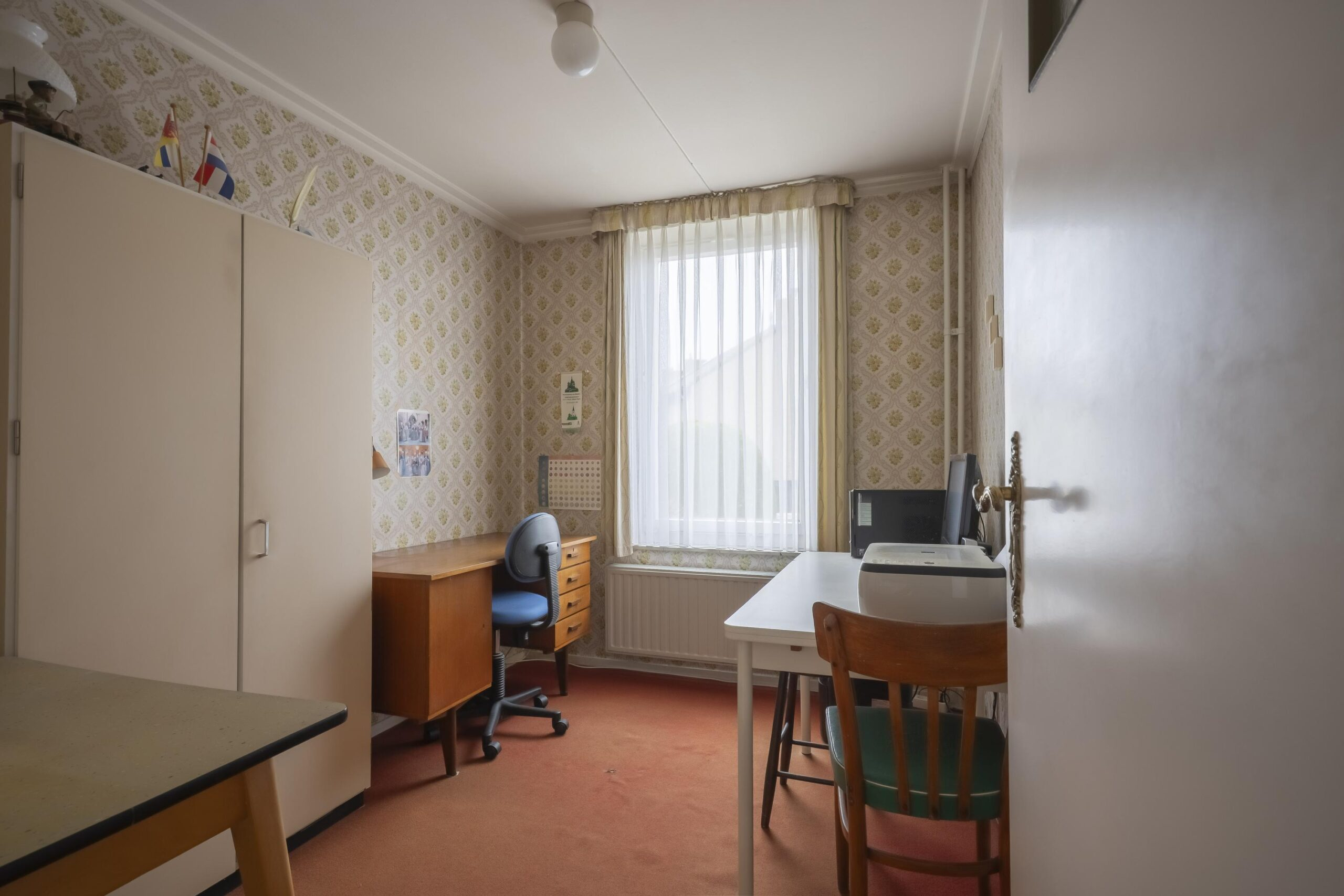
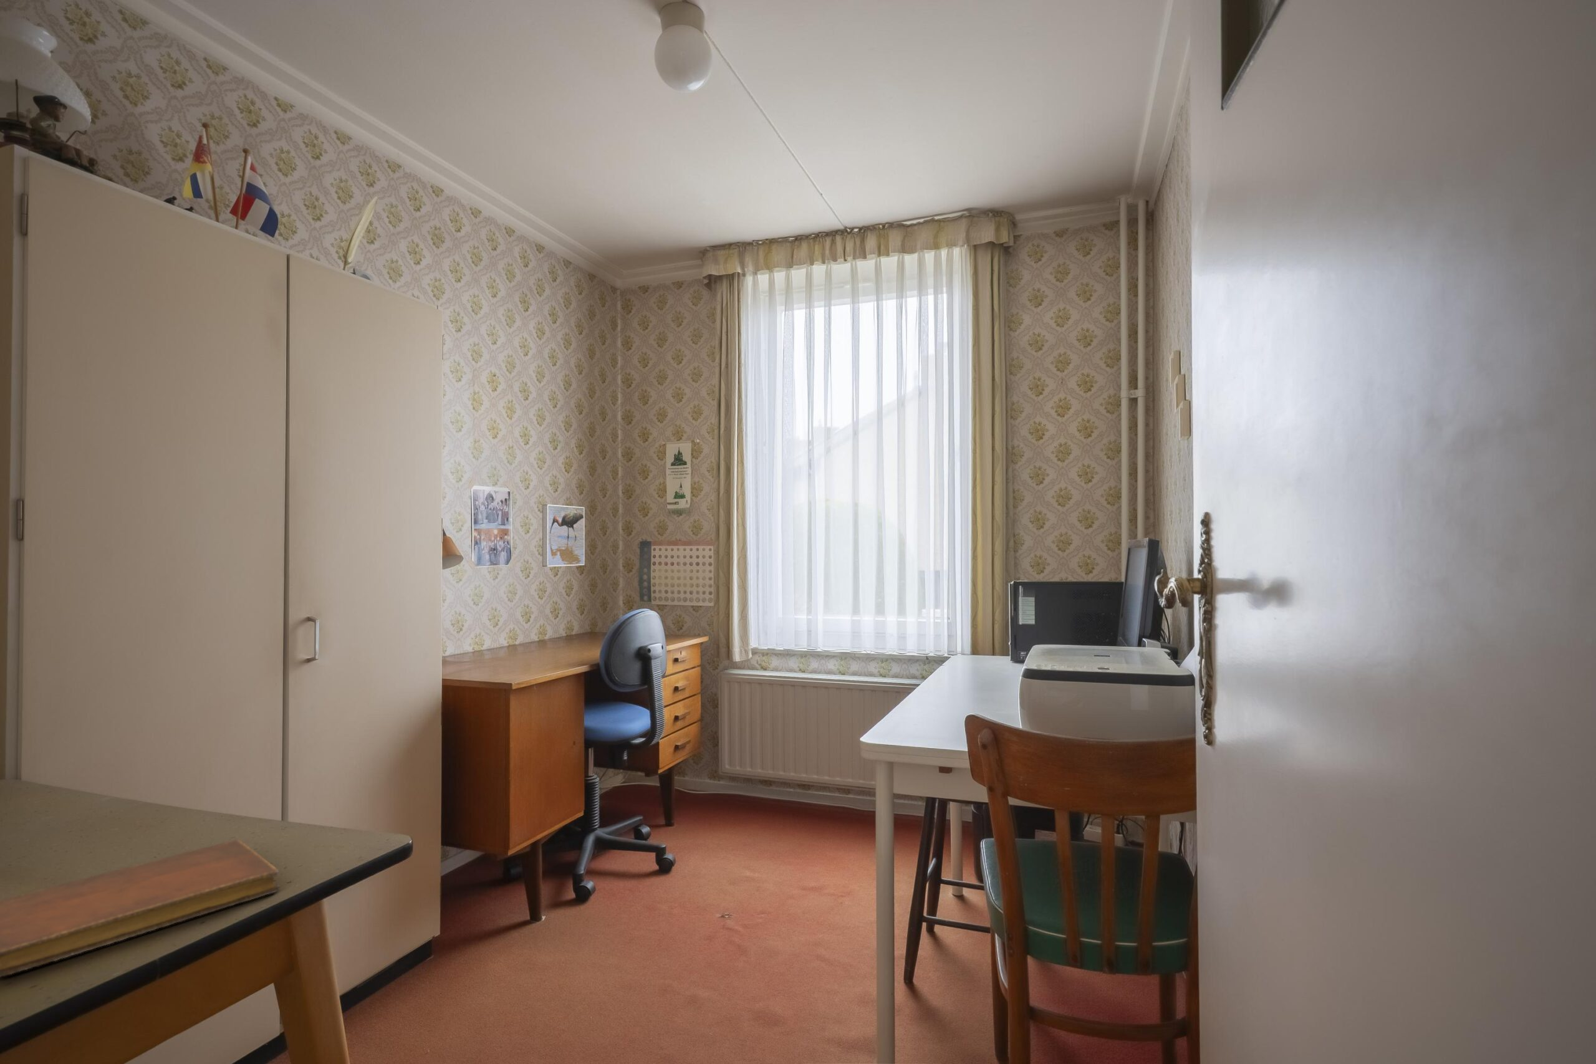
+ notebook (134, 897)
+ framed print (564, 536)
